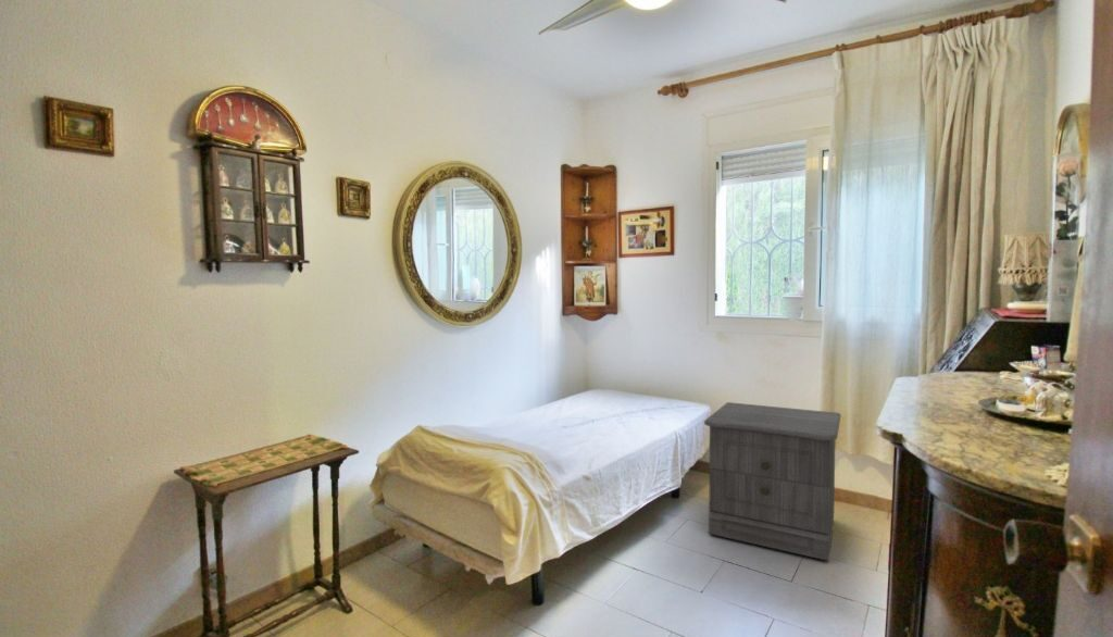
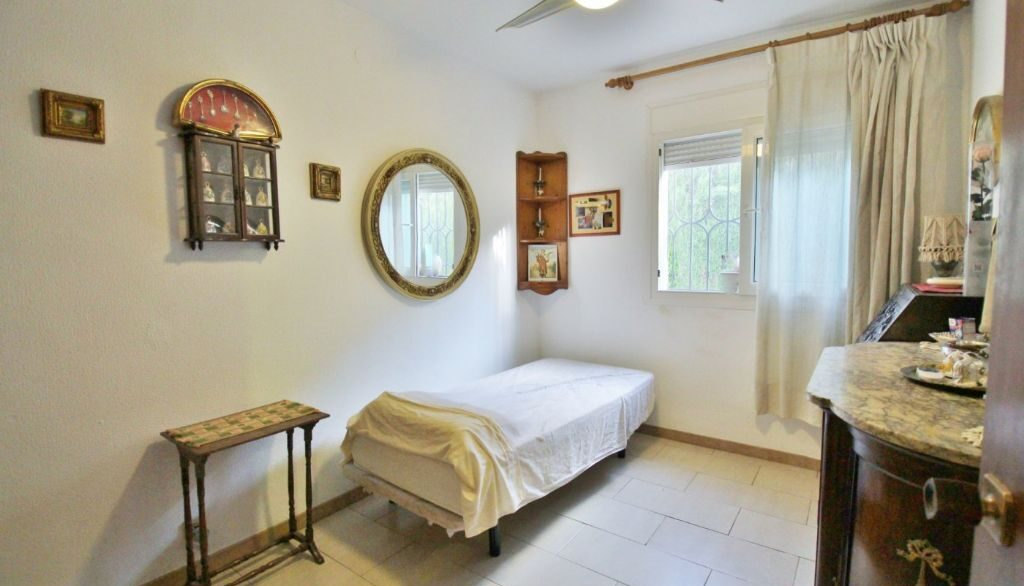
- nightstand (773, 473)
